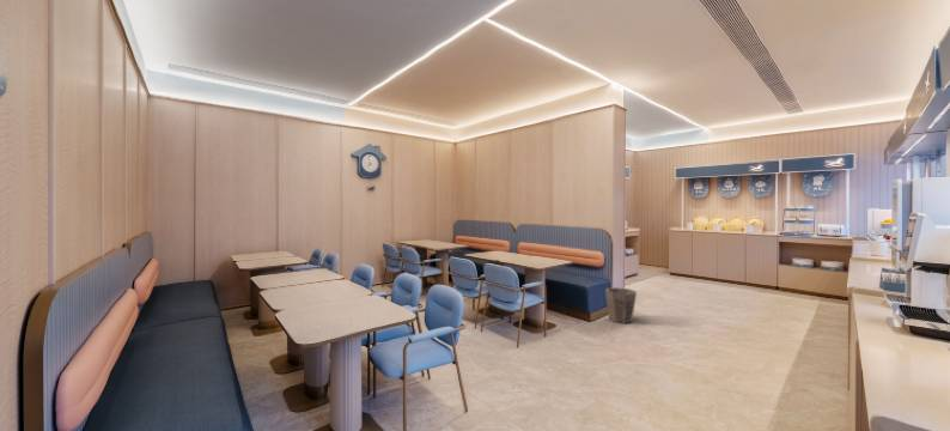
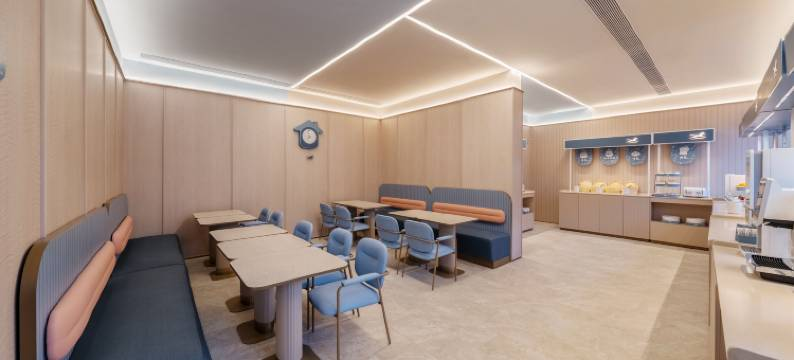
- waste bin (620, 304)
